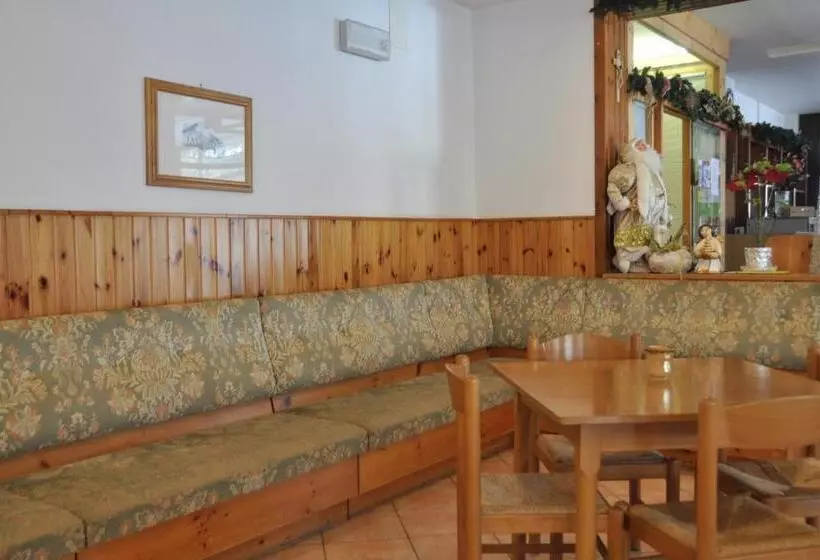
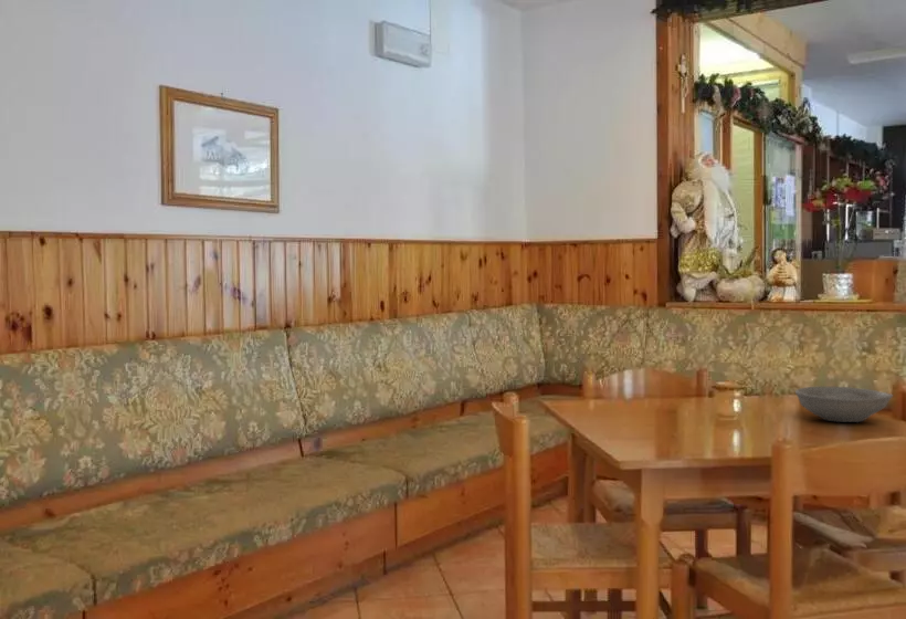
+ bowl (842, 406)
